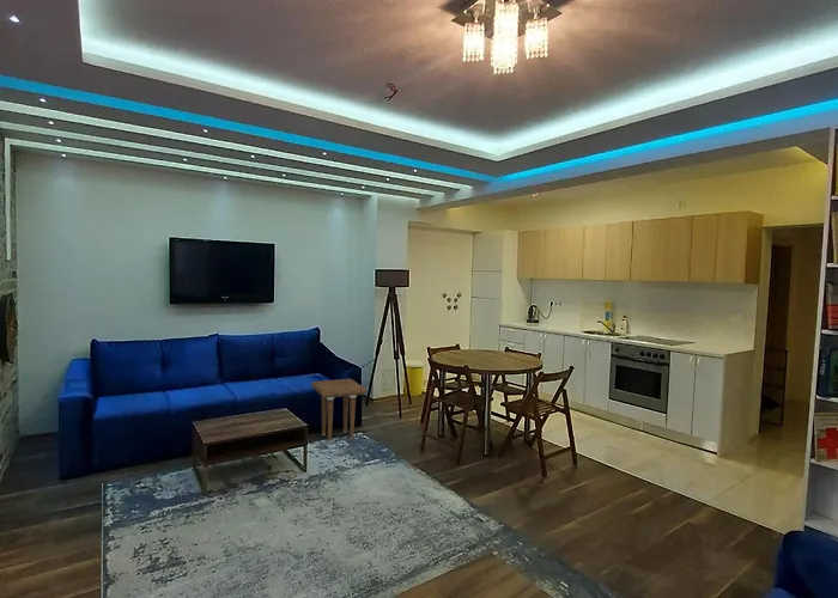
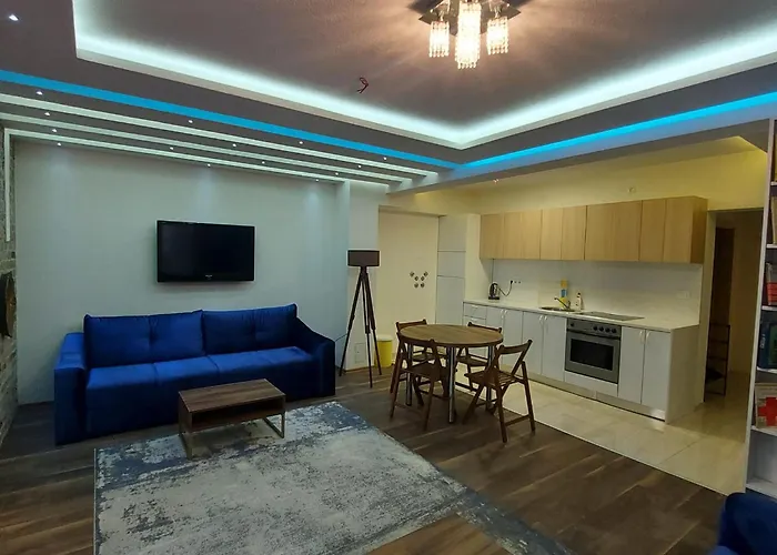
- side table (332, 410)
